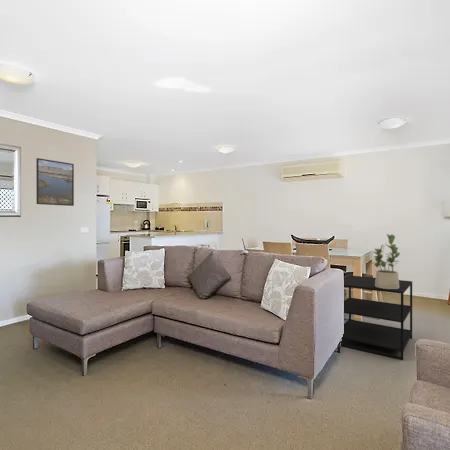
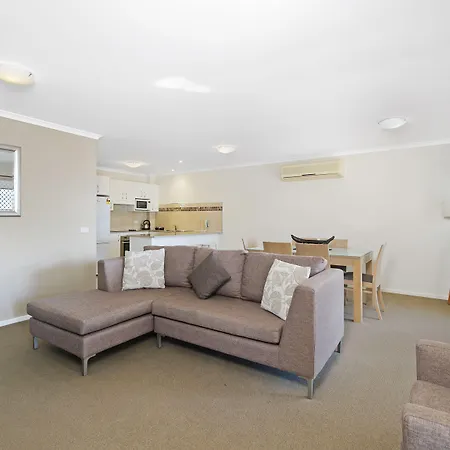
- potted plant (383, 261)
- side table (372, 311)
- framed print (55, 183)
